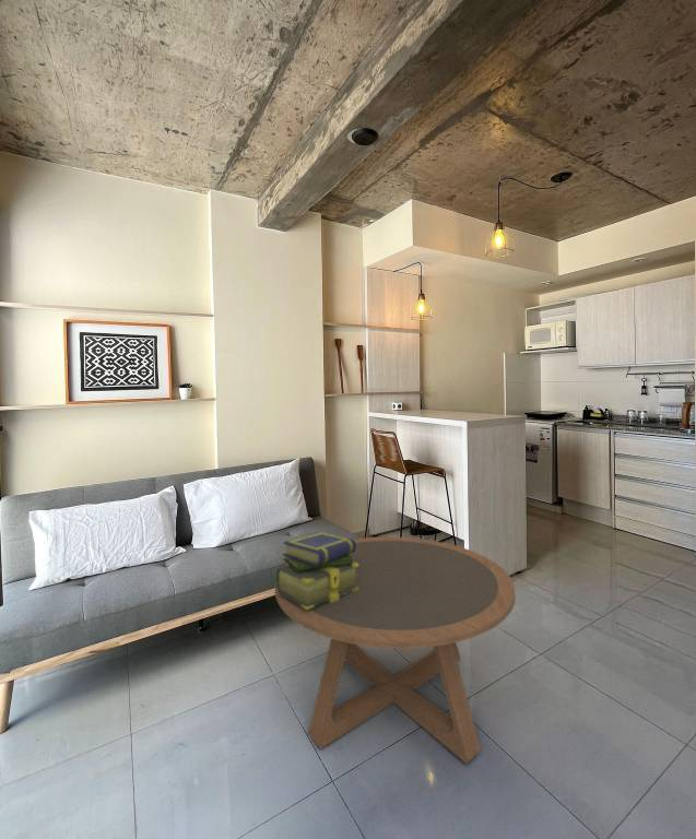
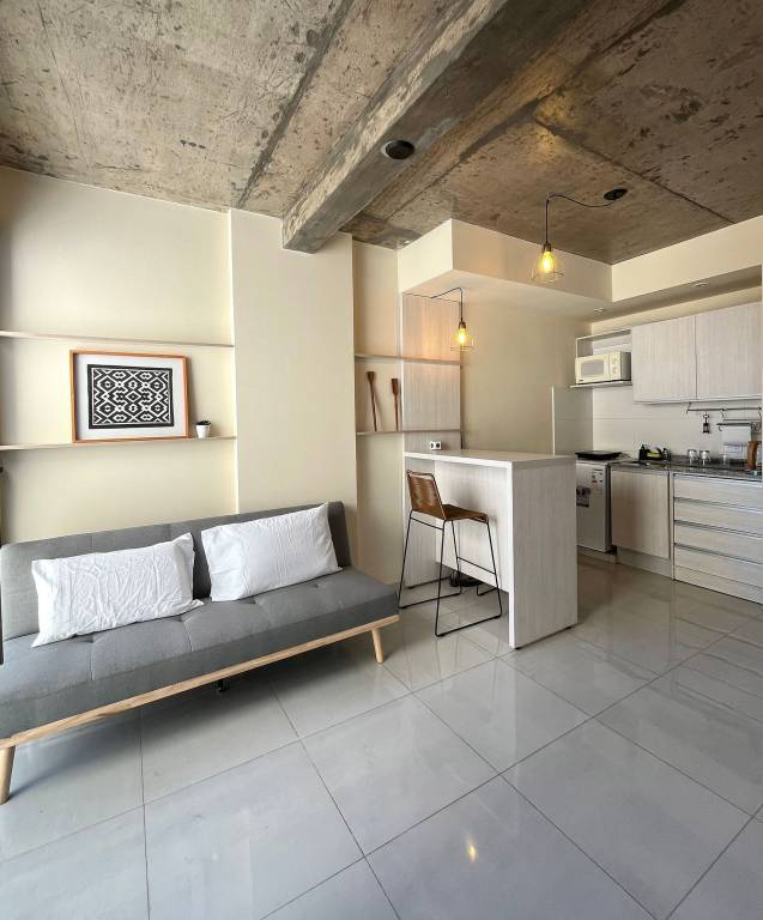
- coffee table (392, 634)
- stack of books (318, 564)
